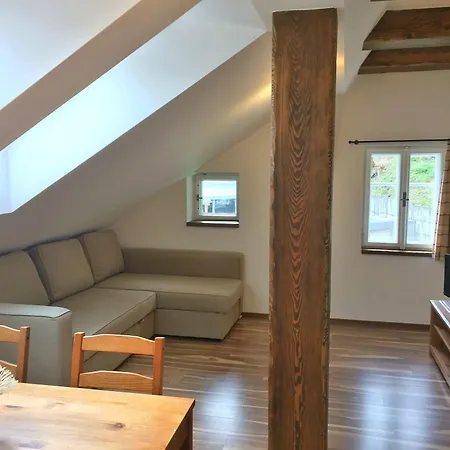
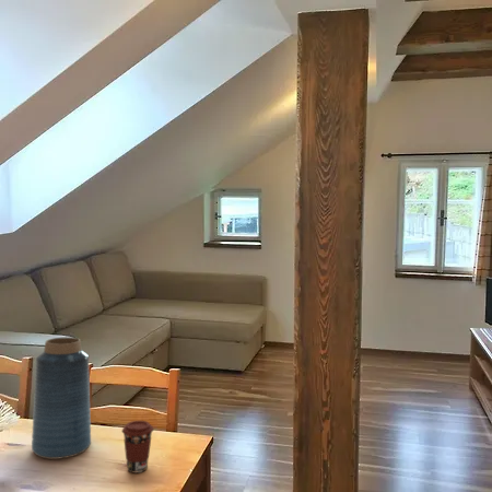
+ coffee cup (137, 446)
+ vase (62, 394)
